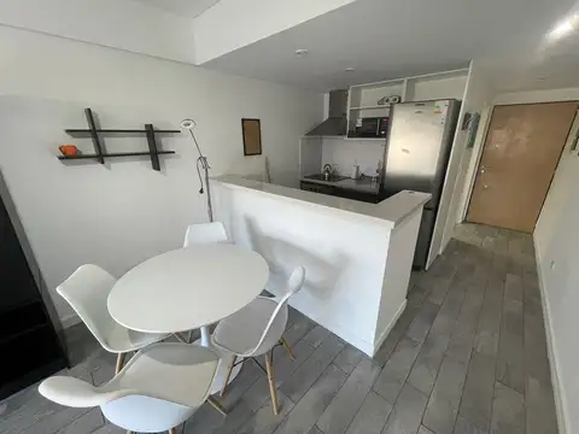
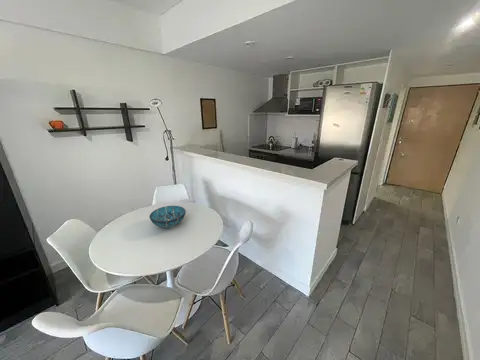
+ decorative bowl (168, 219)
